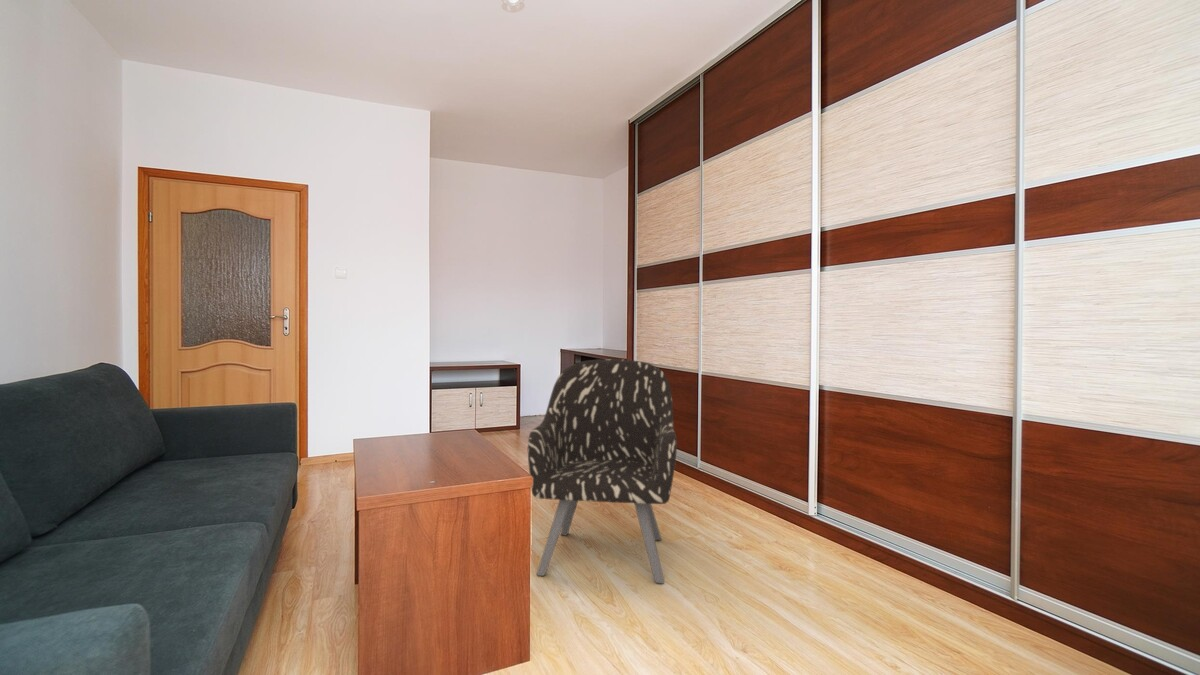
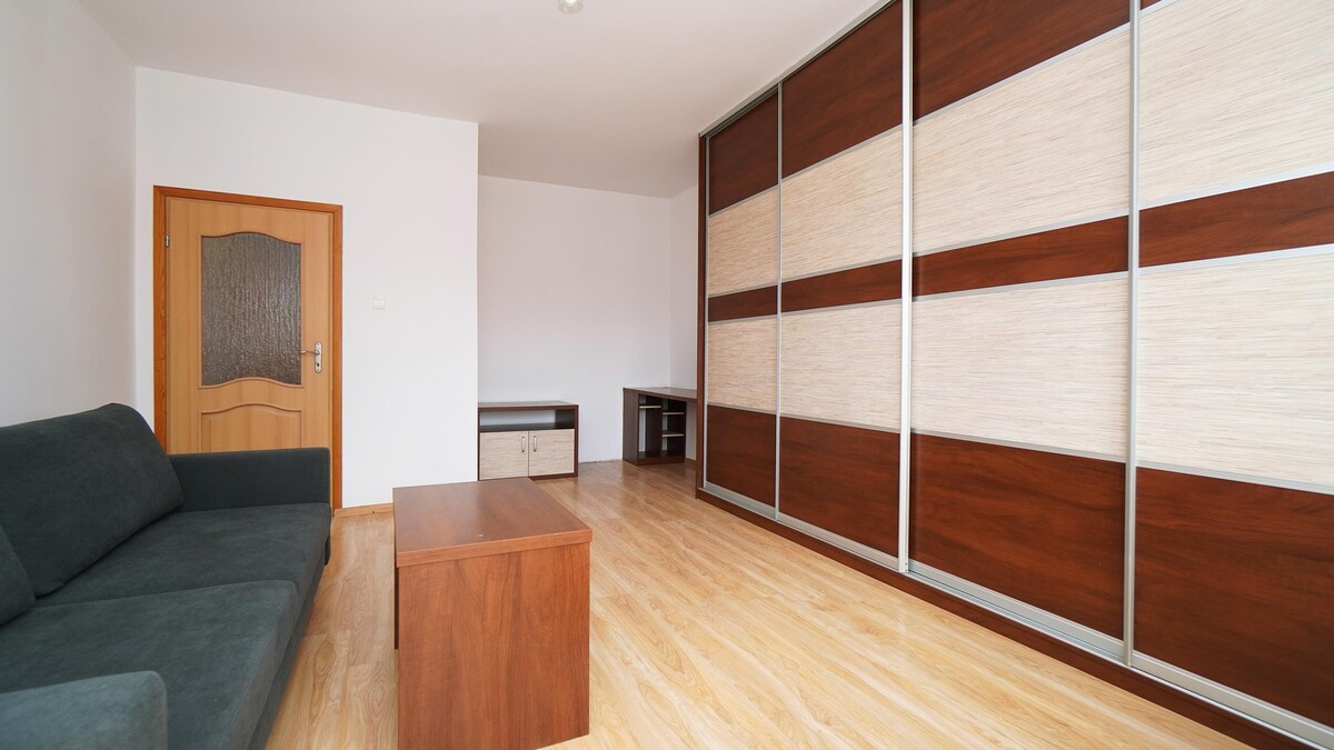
- armchair (607, 456)
